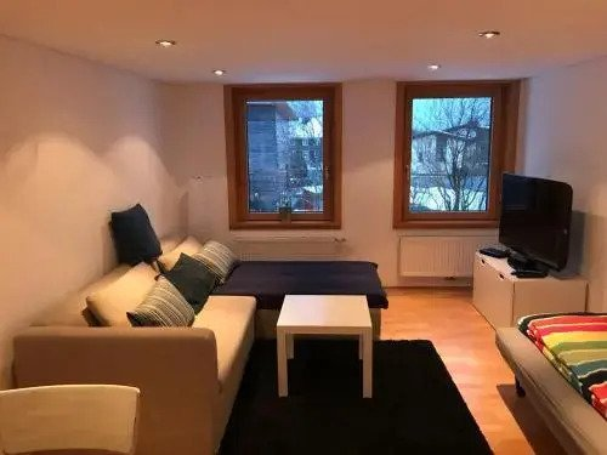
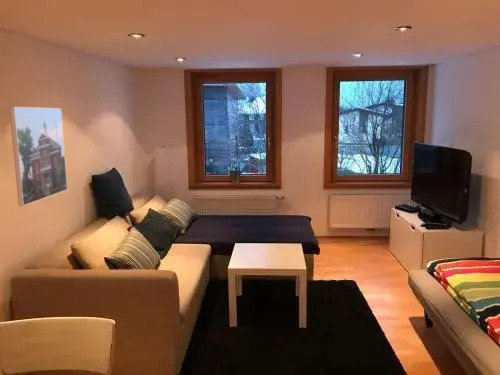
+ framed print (41, 153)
